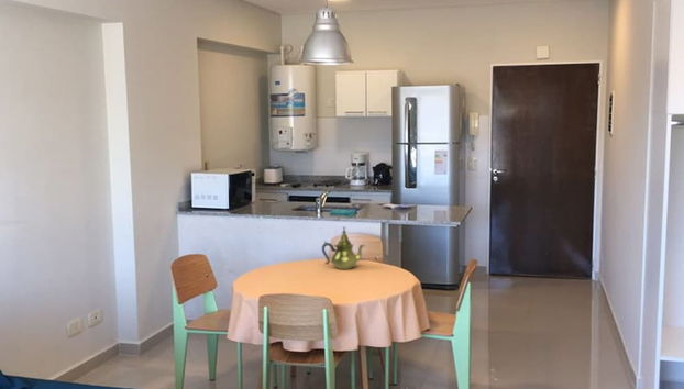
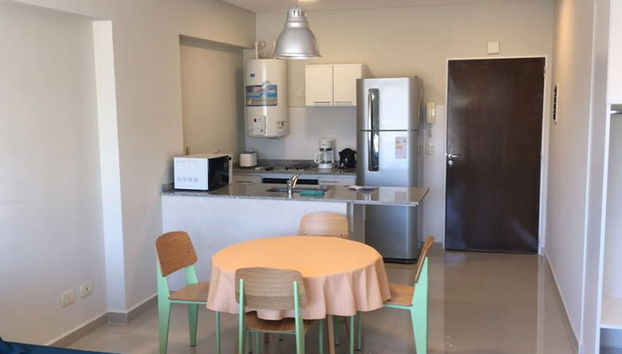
- teapot (343, 247)
